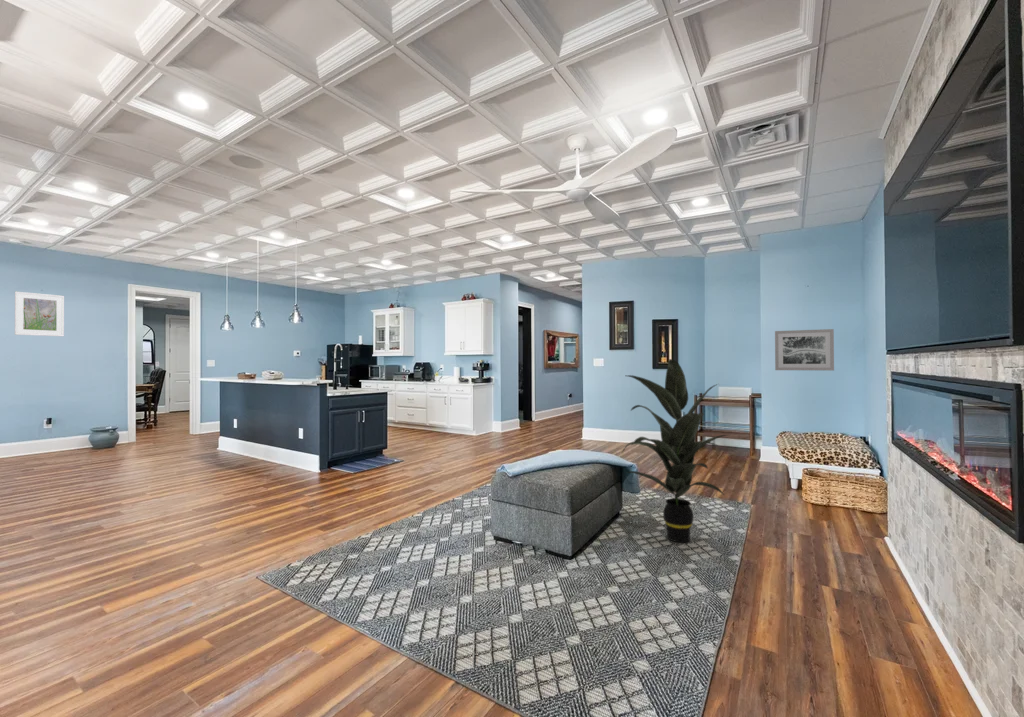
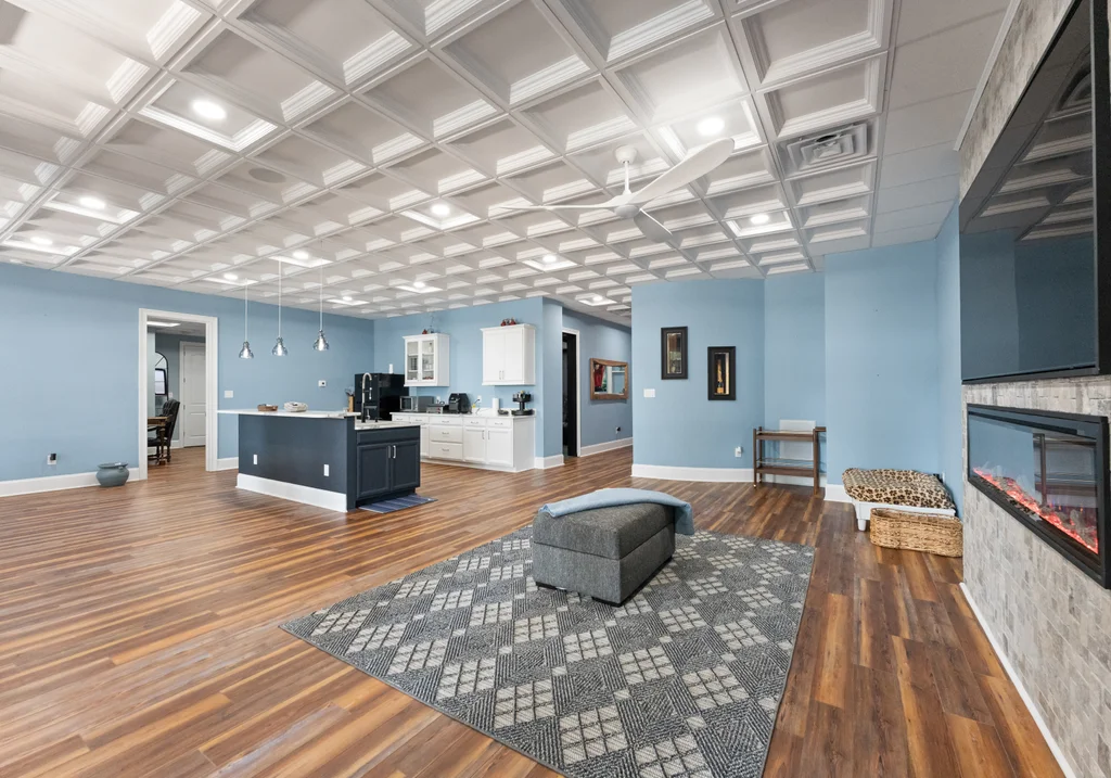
- indoor plant (671, 449)
- wall art (803, 350)
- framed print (40, 314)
